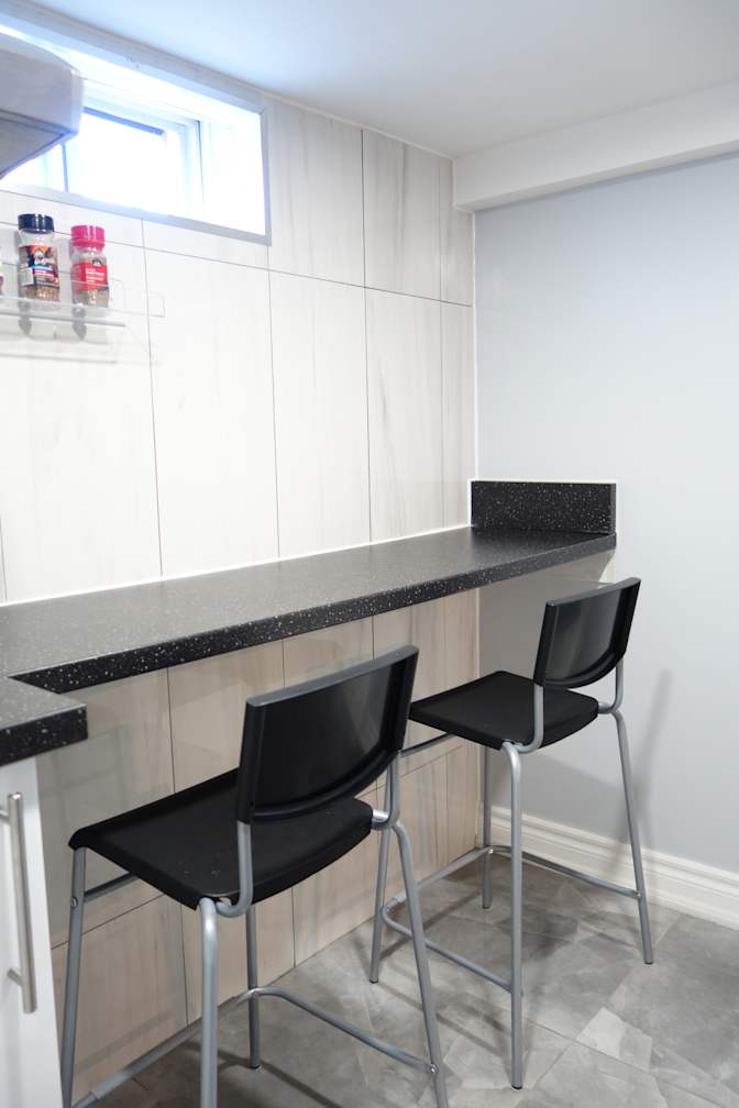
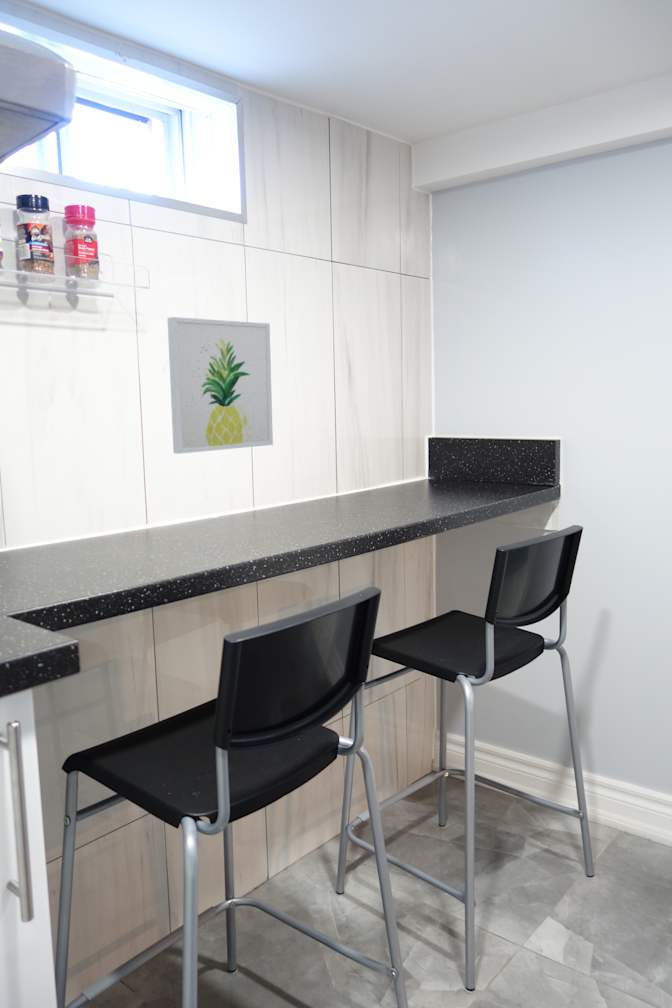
+ wall art (223, 385)
